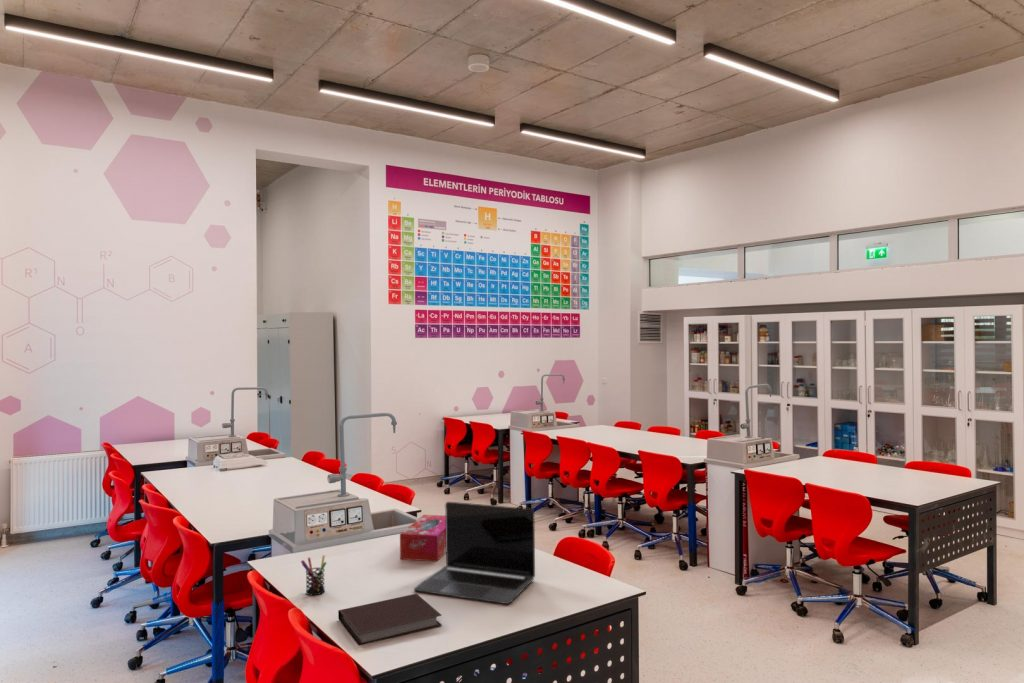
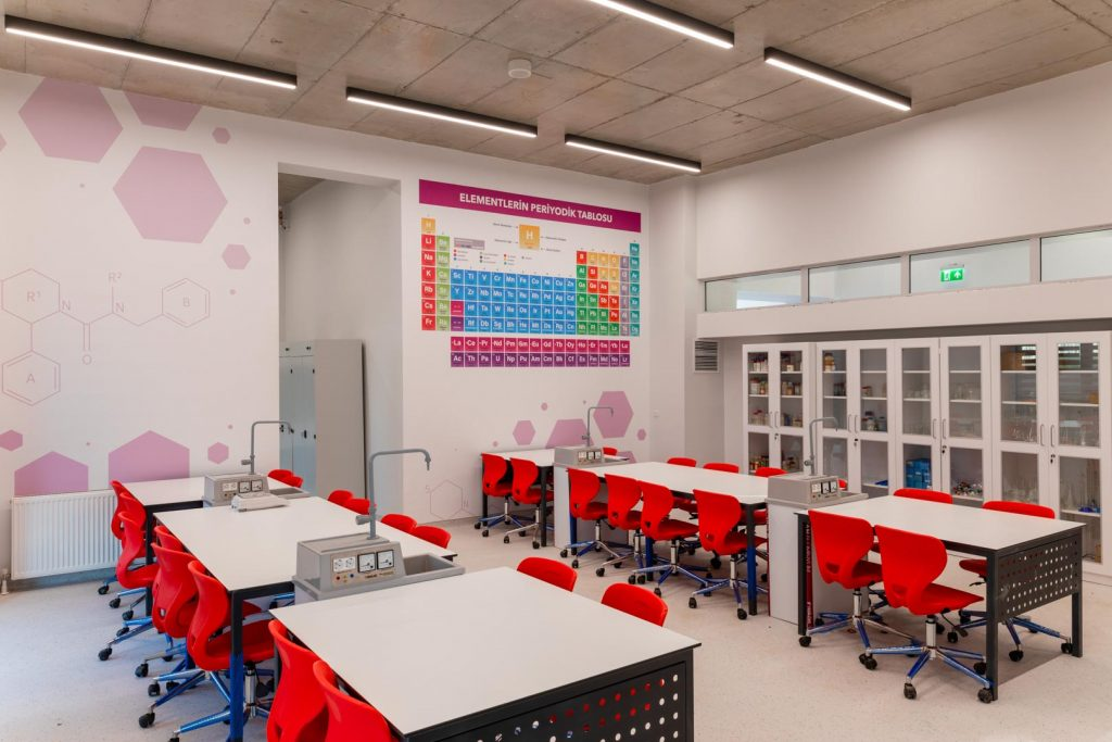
- notebook (389, 617)
- tissue box (430, 536)
- laptop (475, 549)
- pen holder (316, 574)
